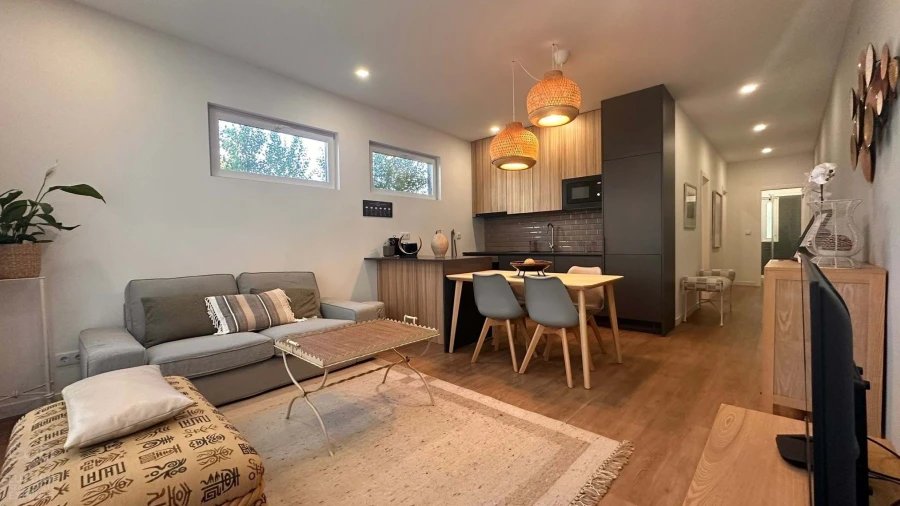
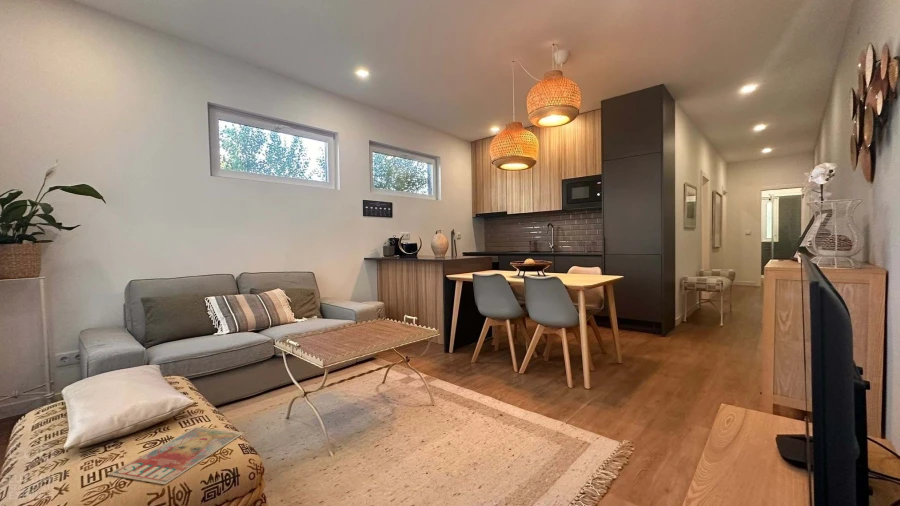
+ magazine (182, 451)
